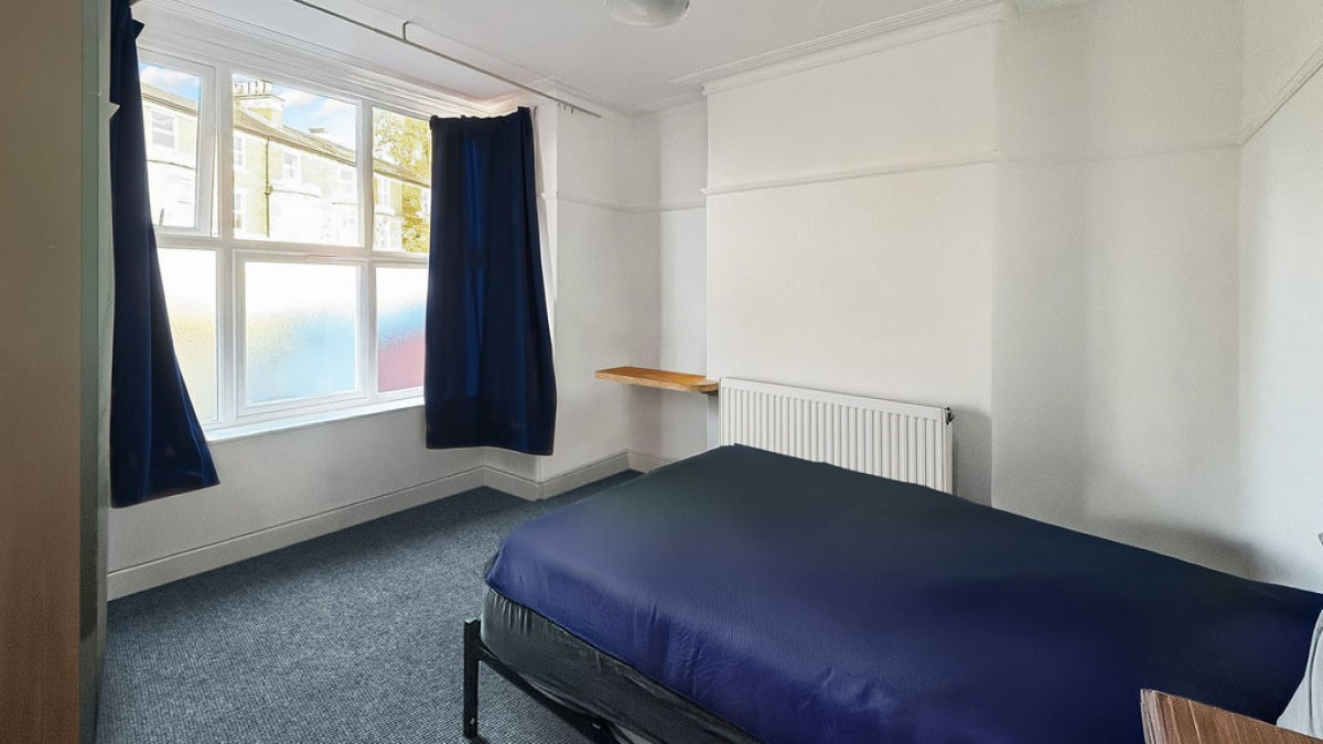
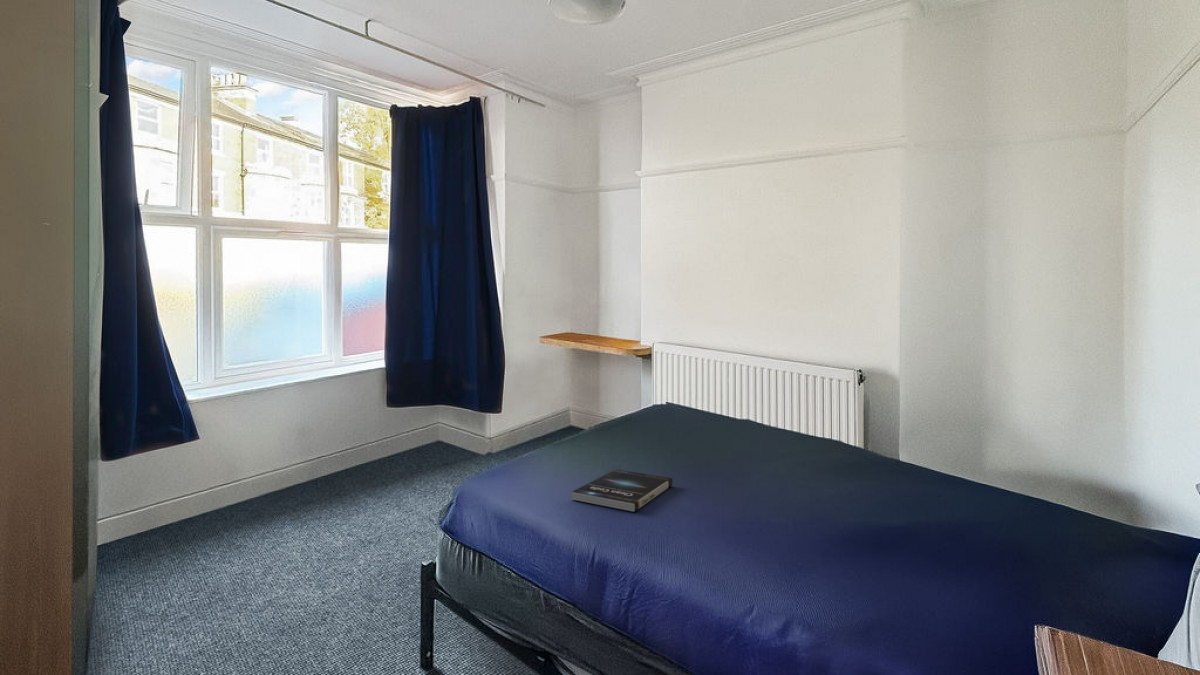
+ book (624, 488)
